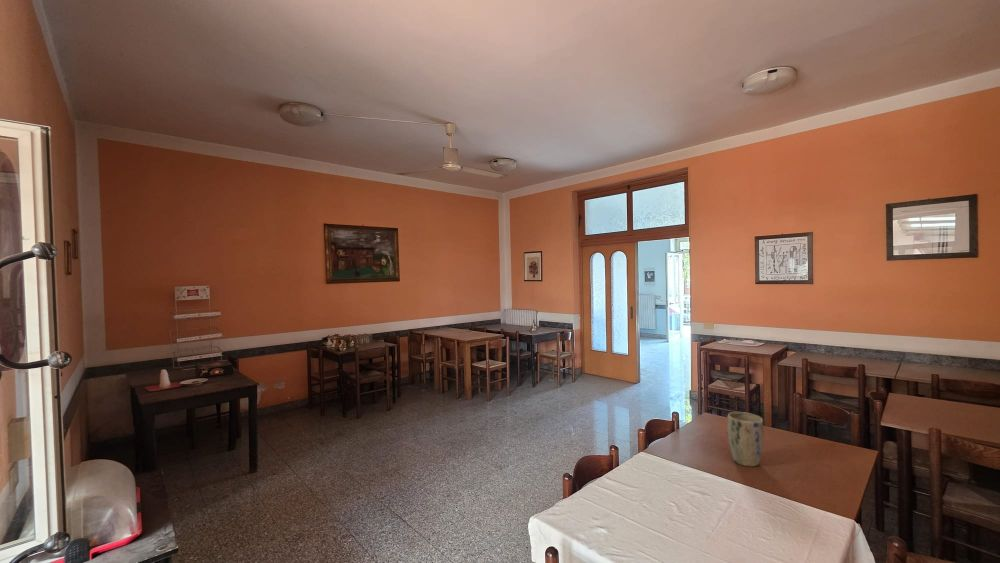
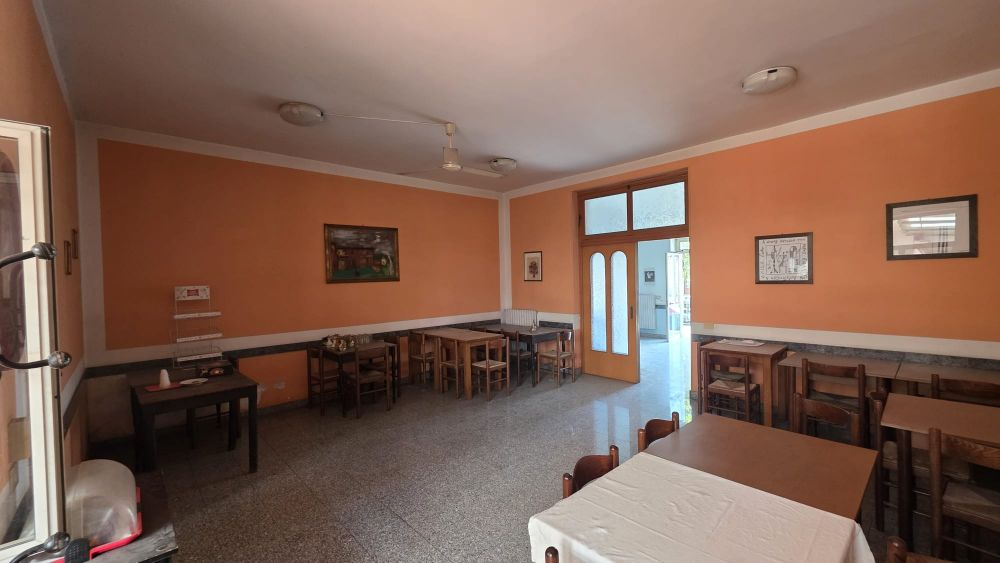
- plant pot (745, 439)
